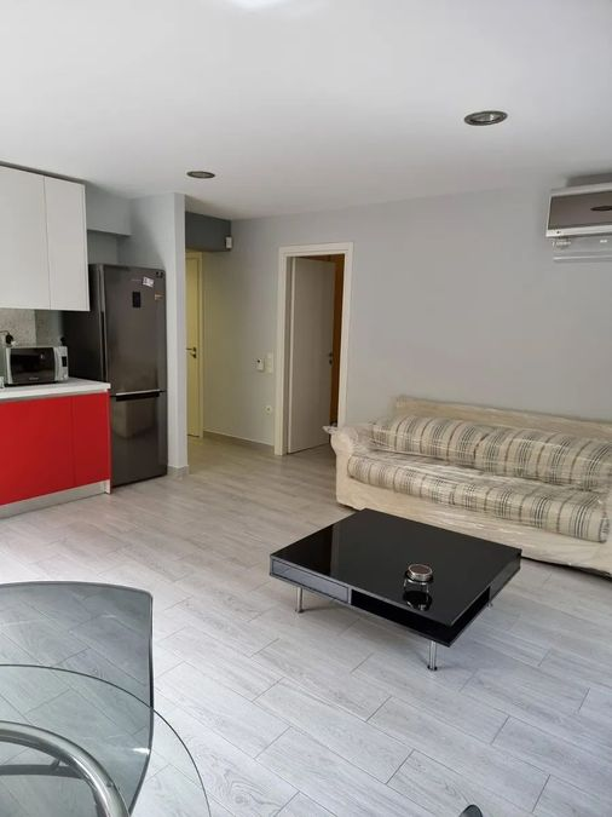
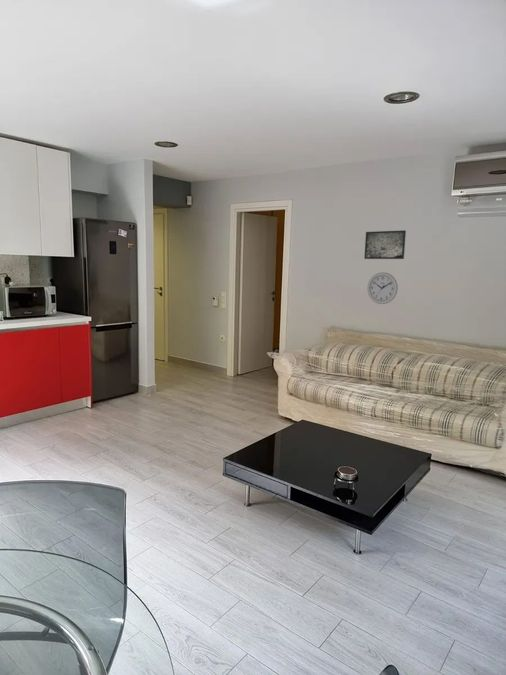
+ wall clock (382, 288)
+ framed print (384, 245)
